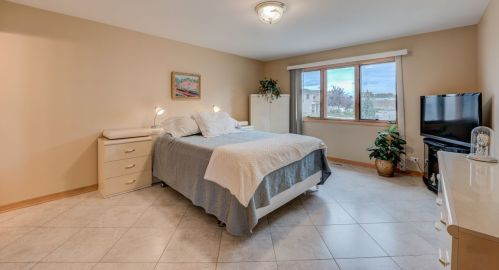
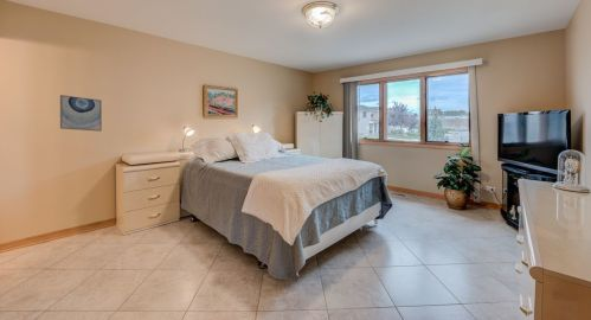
+ wall art (81, 114)
